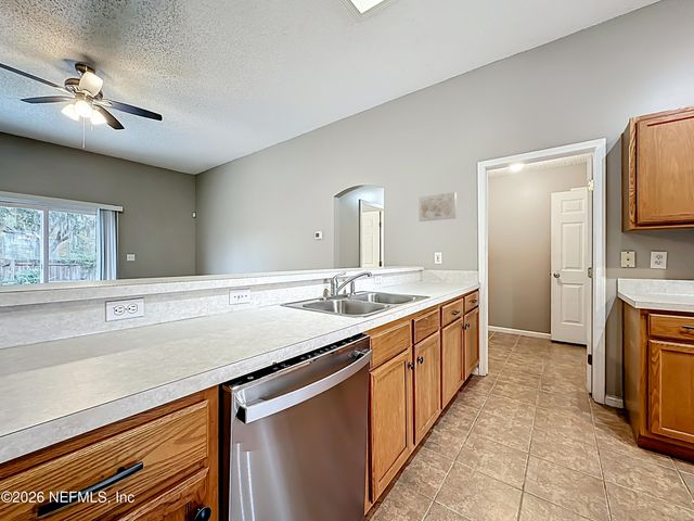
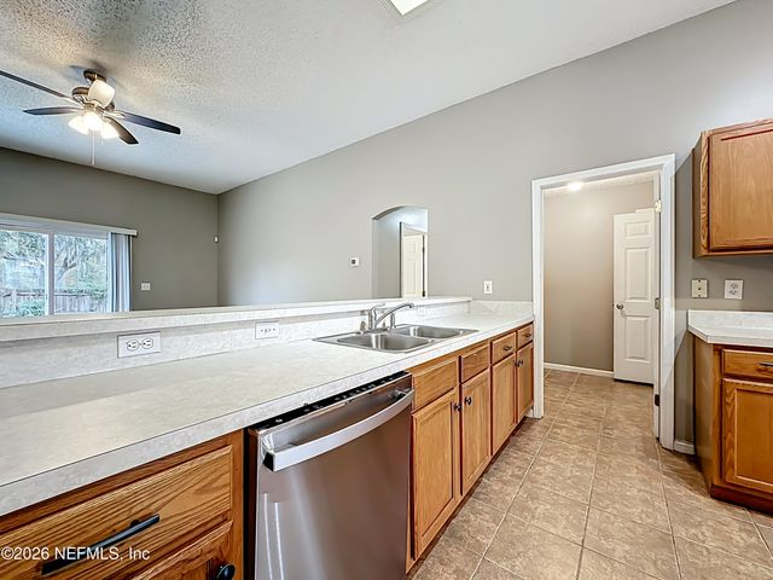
- wall art (437, 207)
